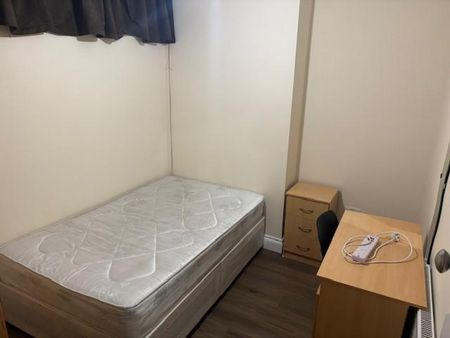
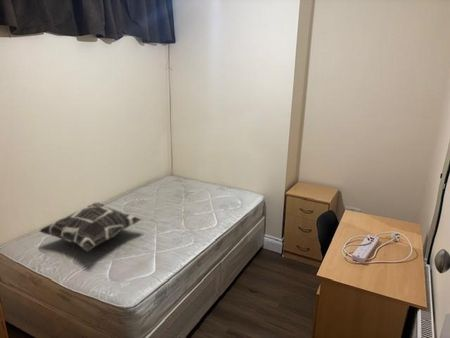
+ decorative pillow (92, 223)
